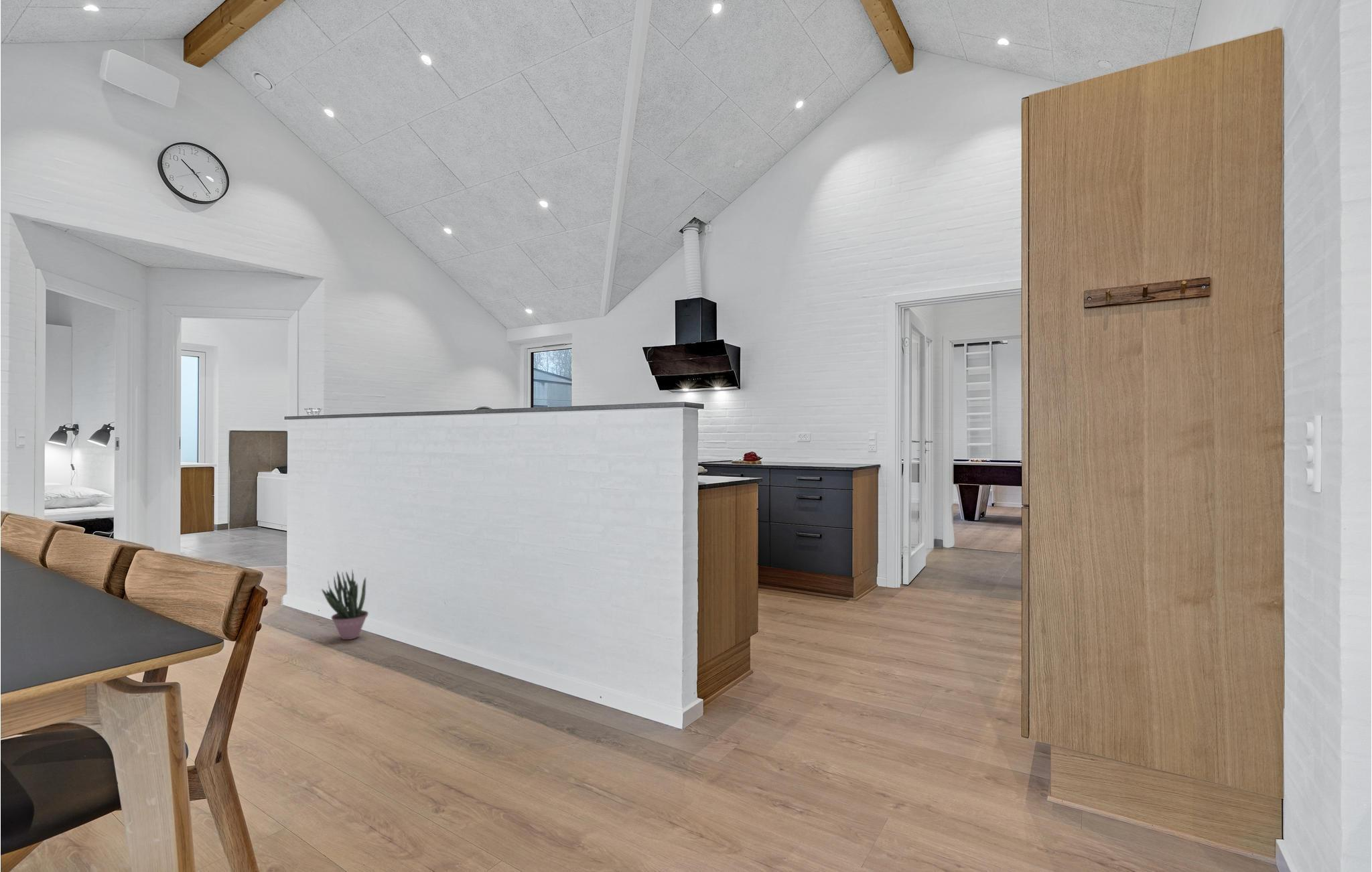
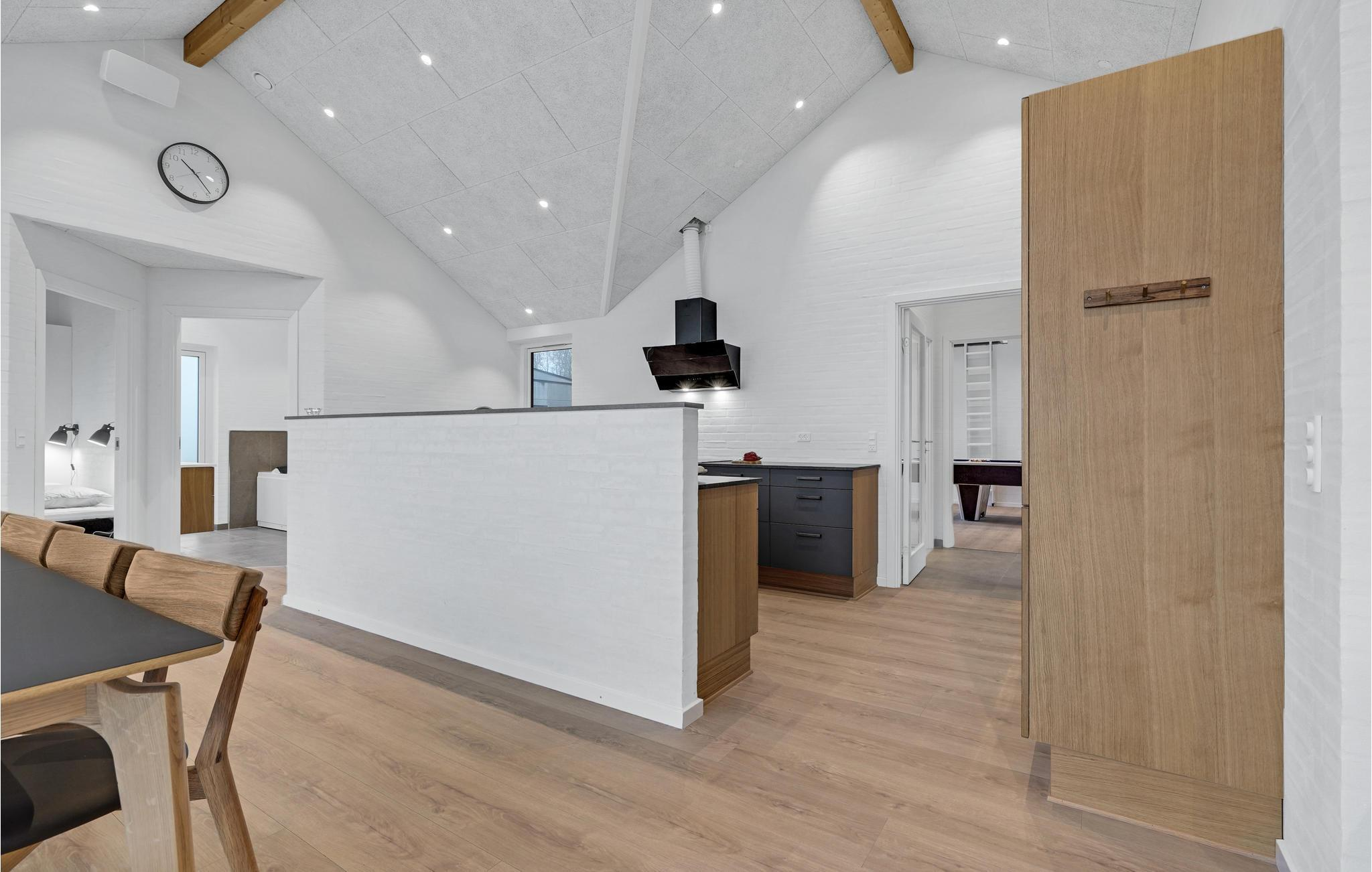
- potted plant (346, 604)
